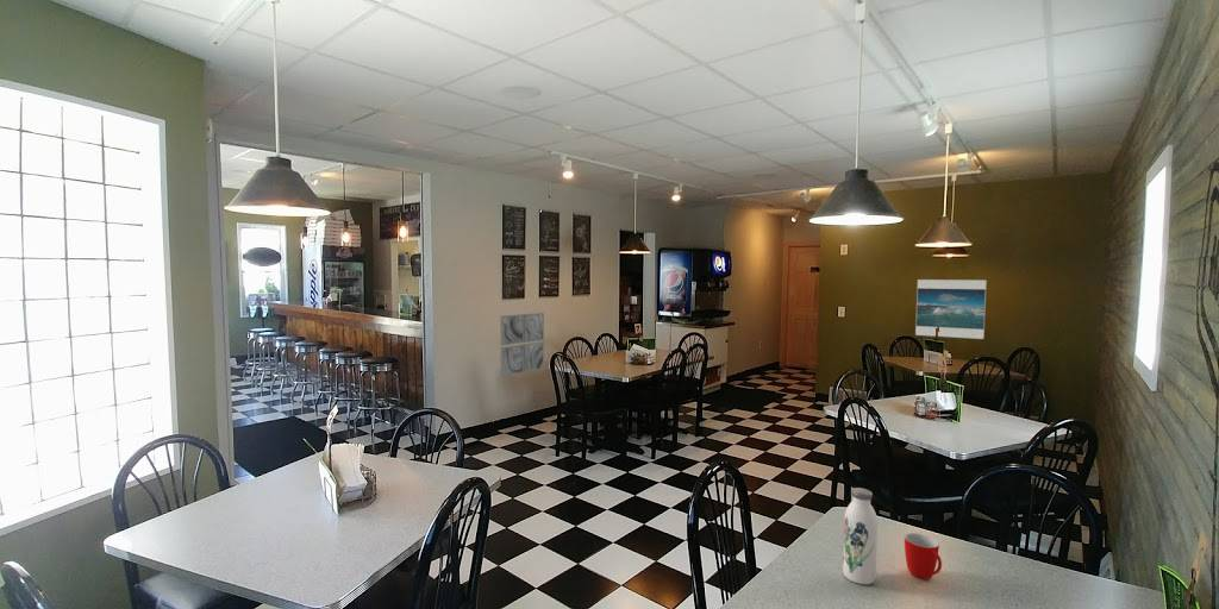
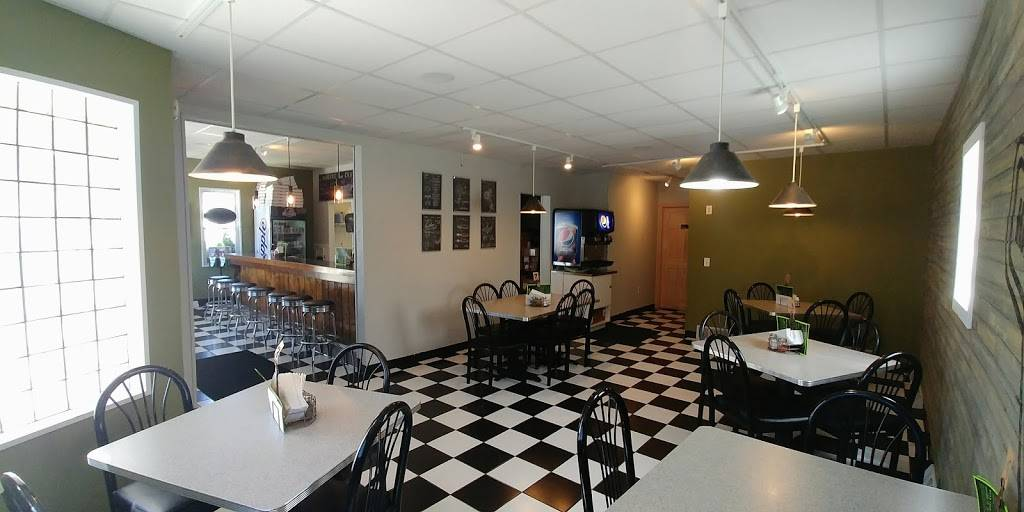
- water bottle (859, 533)
- mug (925, 560)
- wall art (523, 344)
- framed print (949, 308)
